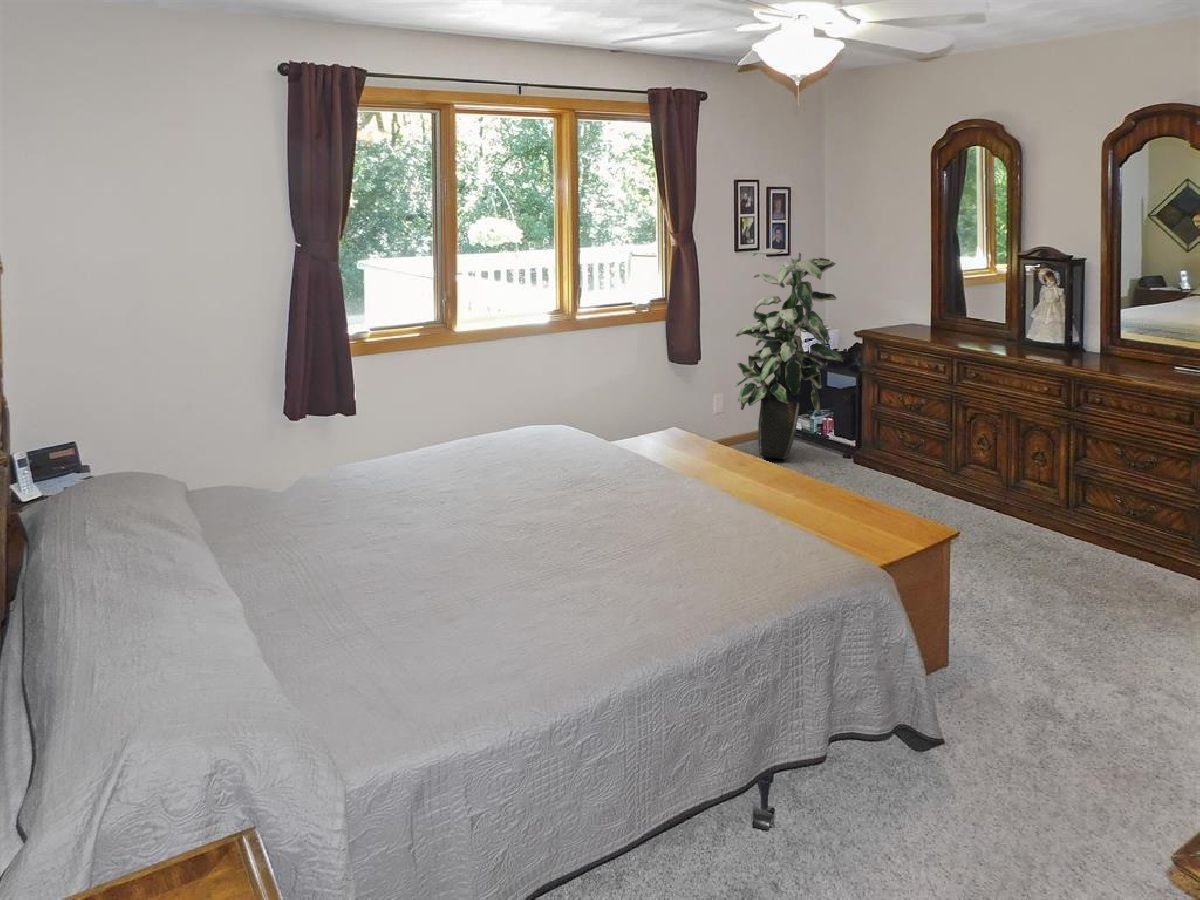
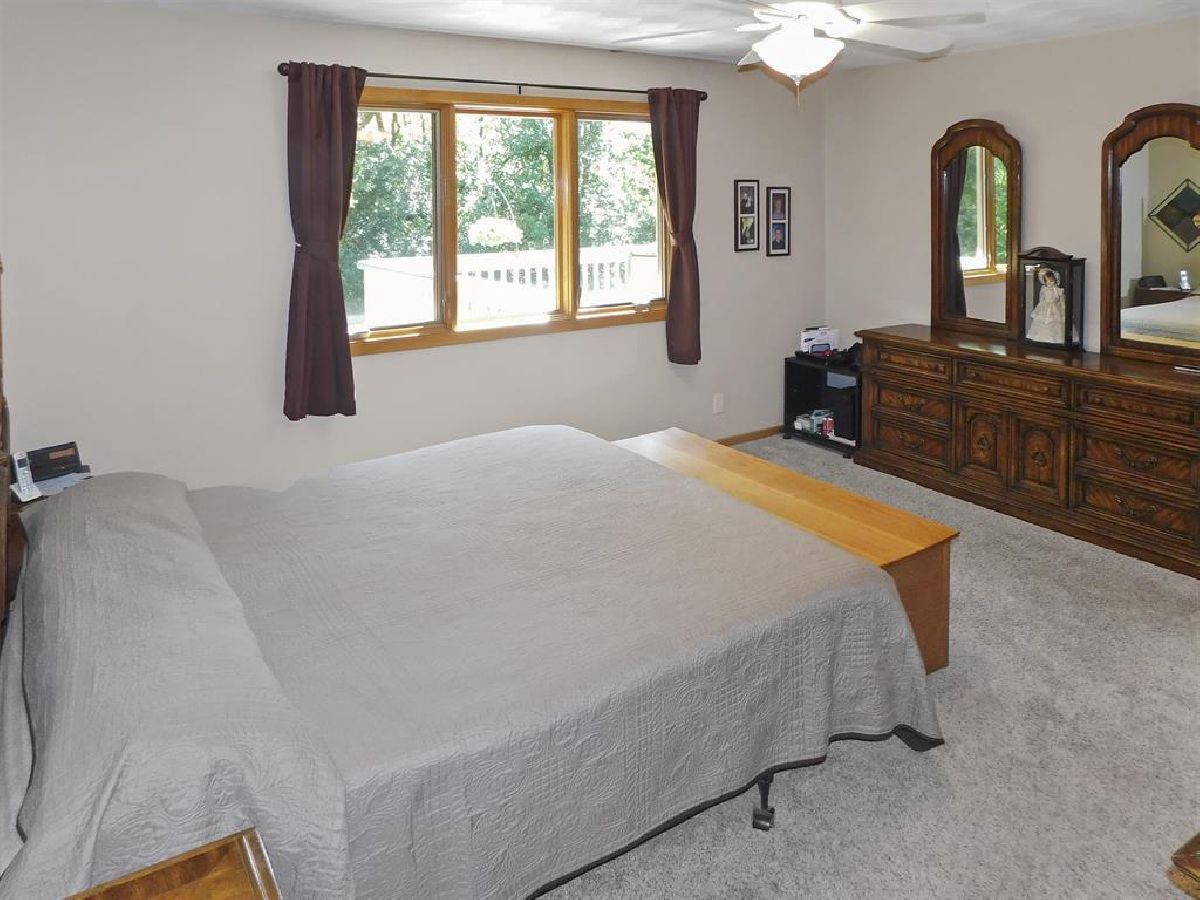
- indoor plant (782, 354)
